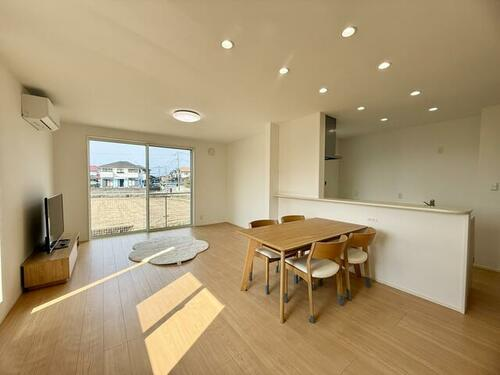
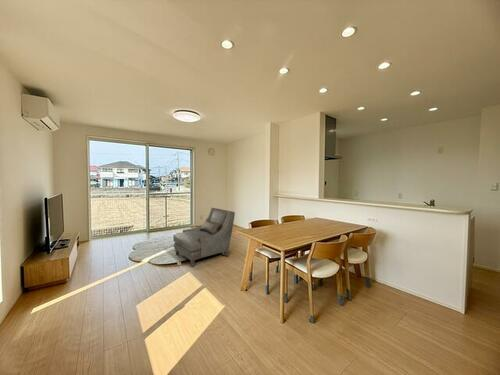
+ armchair (204, 233)
